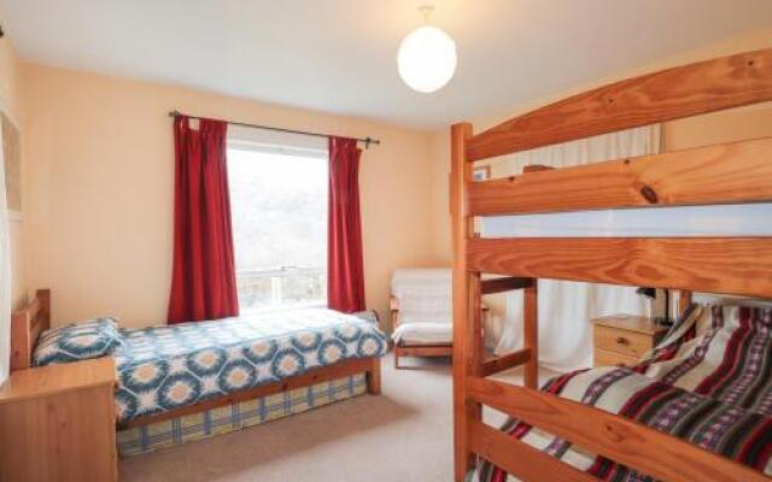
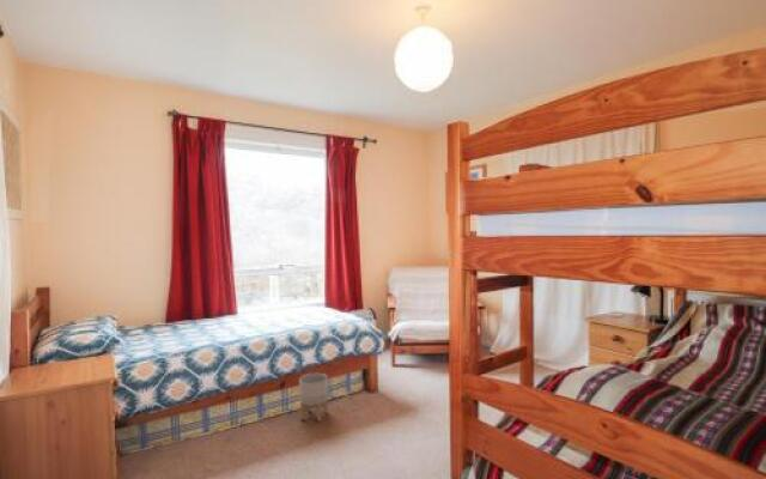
+ planter (314, 396)
